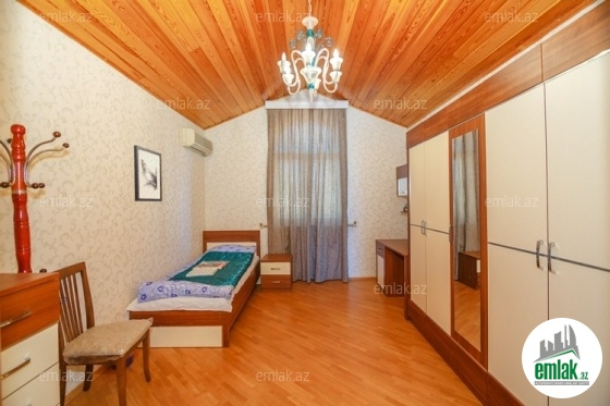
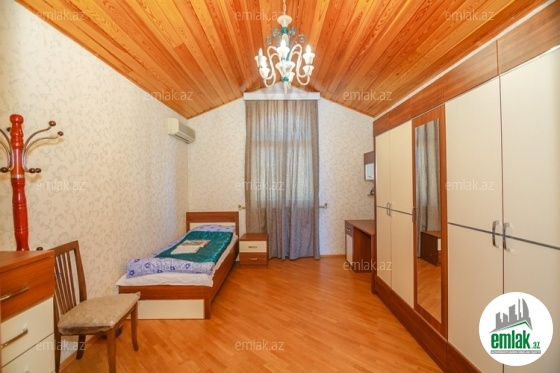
- wall art (148, 175)
